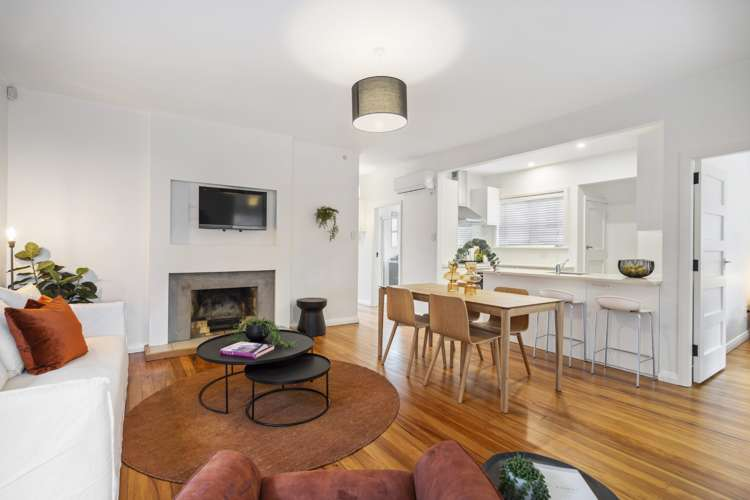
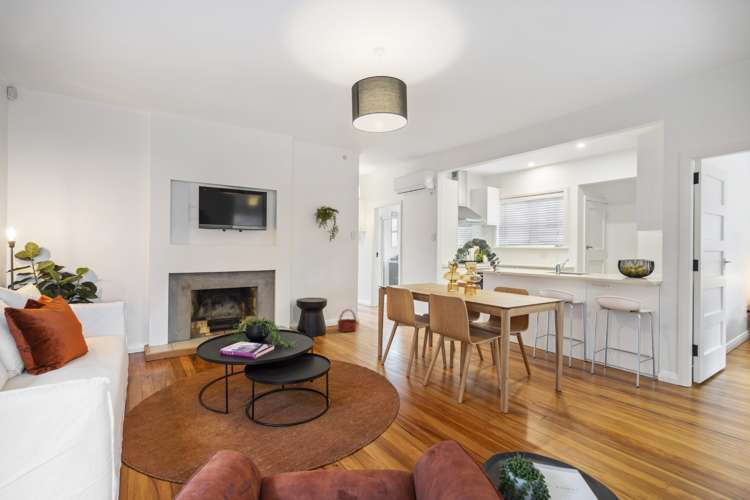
+ basket (347, 319)
